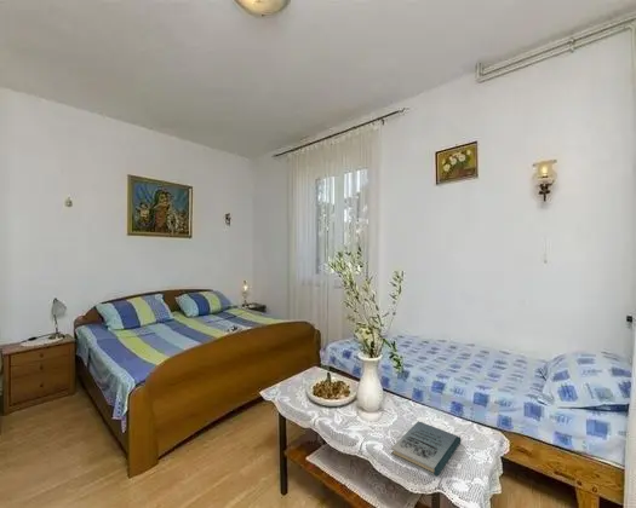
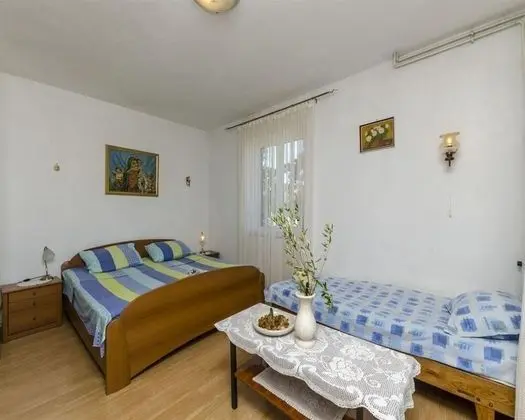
- book (426, 445)
